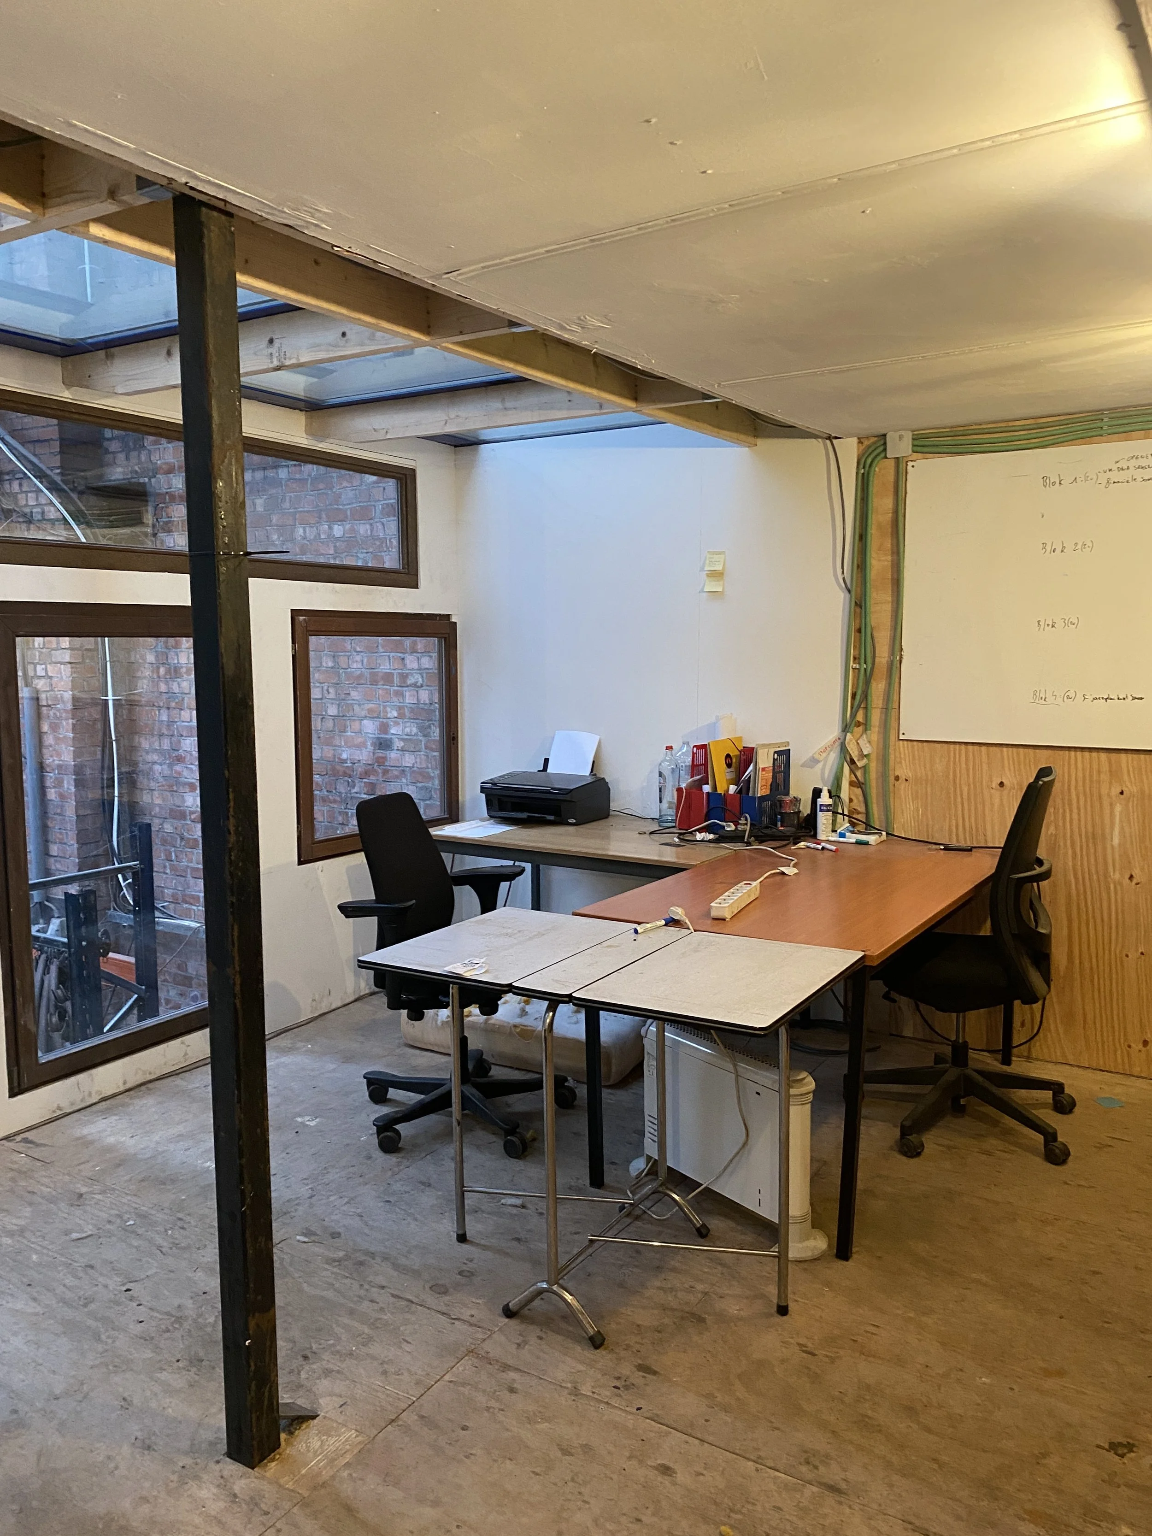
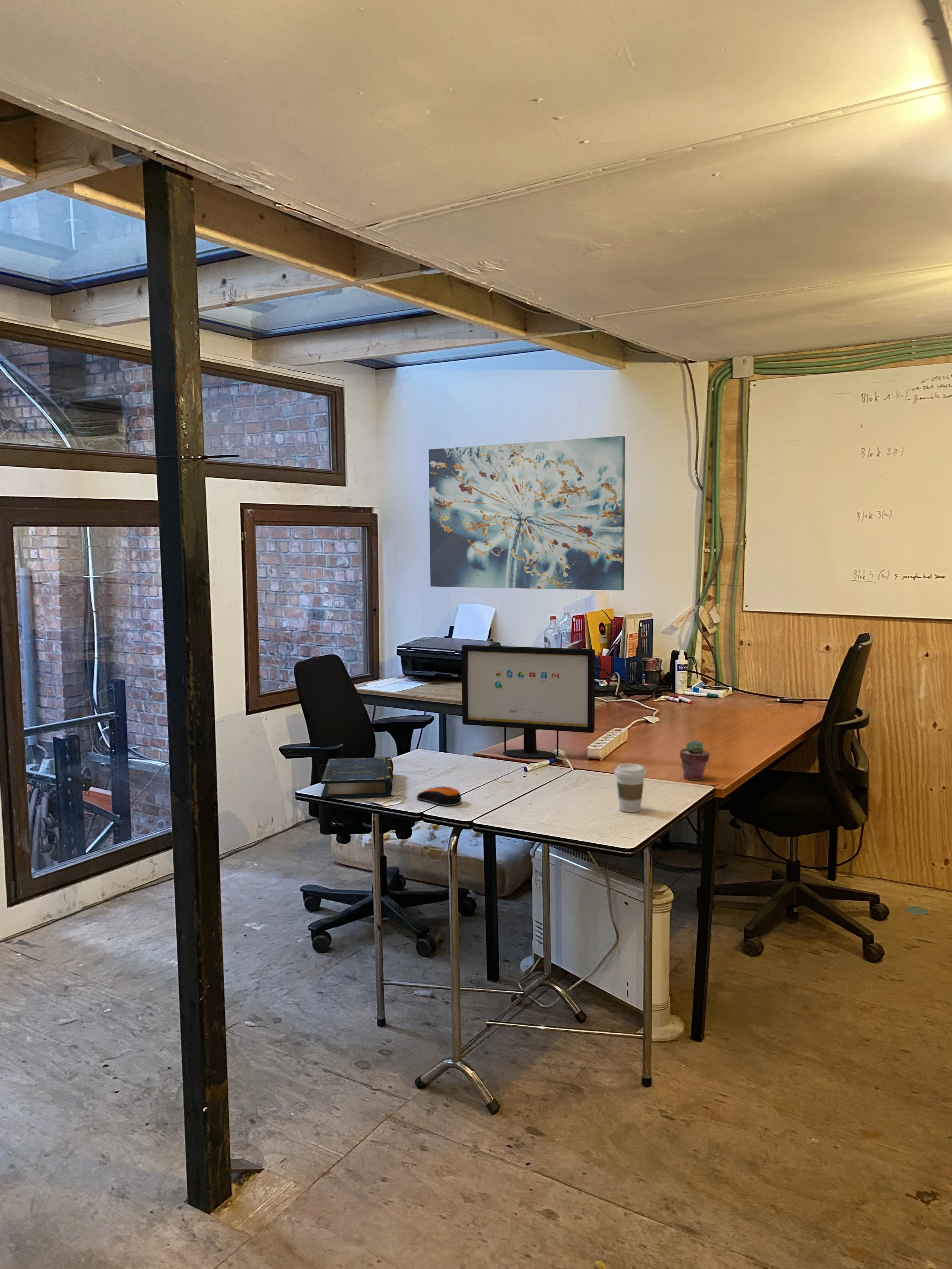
+ computer mouse (440, 793)
+ book (359, 777)
+ potted succulent (694, 759)
+ computer monitor (527, 702)
+ coffee cup (630, 788)
+ wall art (521, 516)
